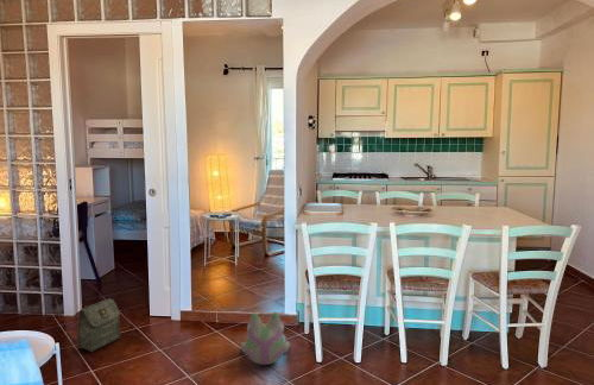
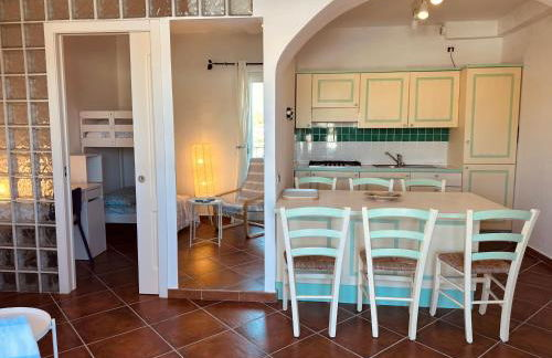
- bag (99, 322)
- plush toy (265, 334)
